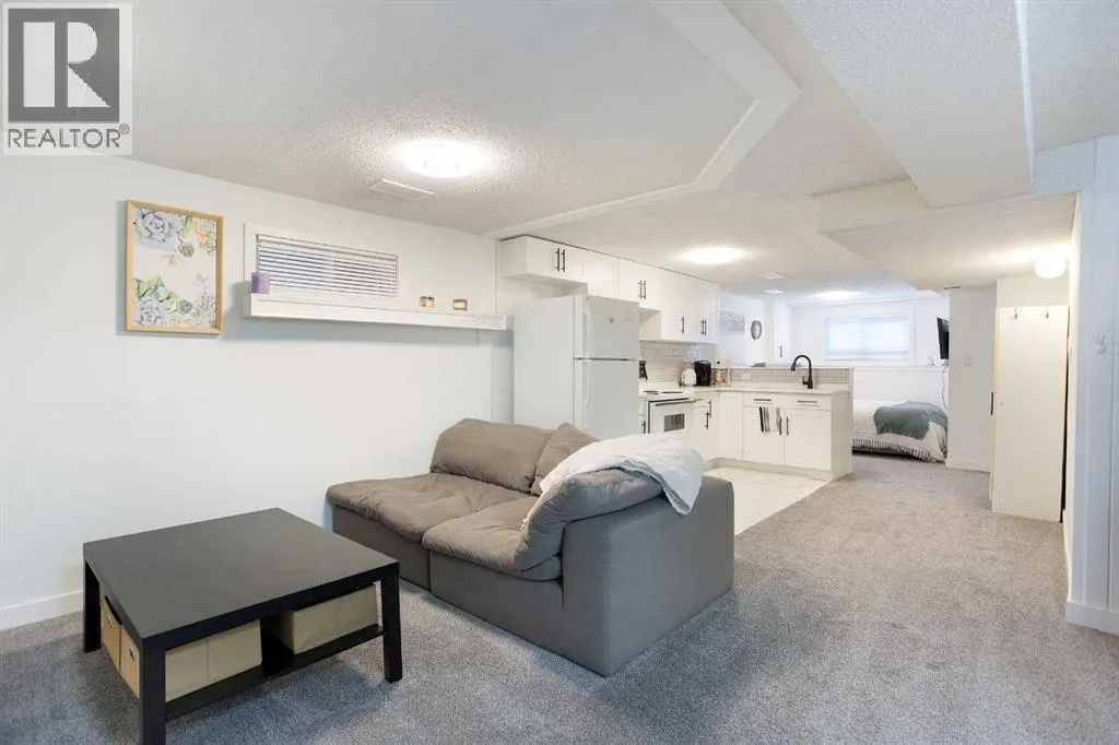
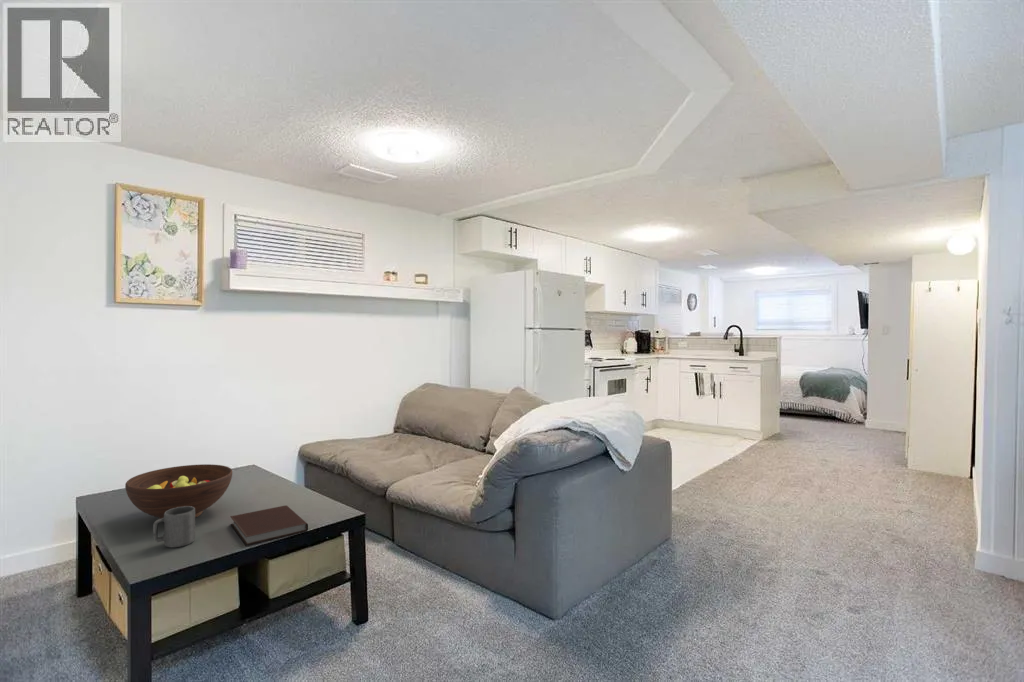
+ mug (174, 527)
+ notebook (268, 523)
+ fruit bowl (181, 496)
